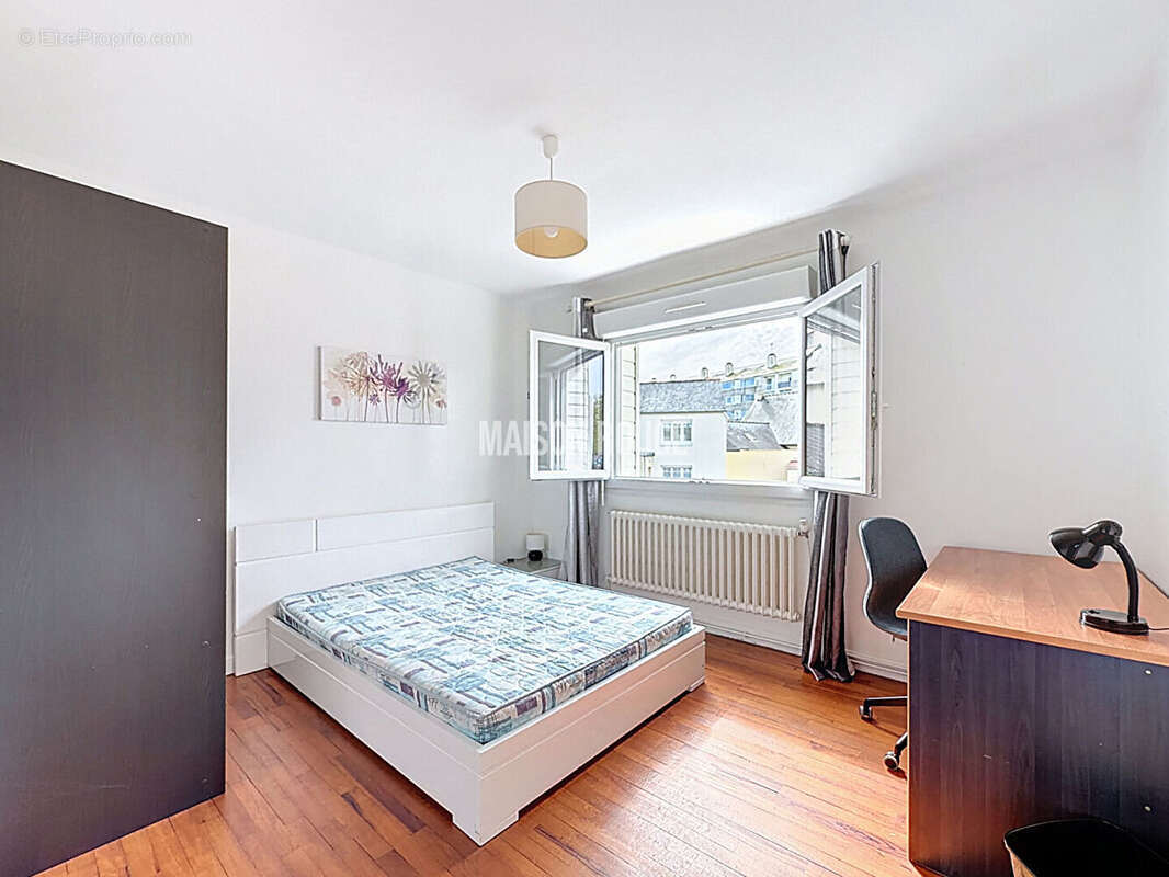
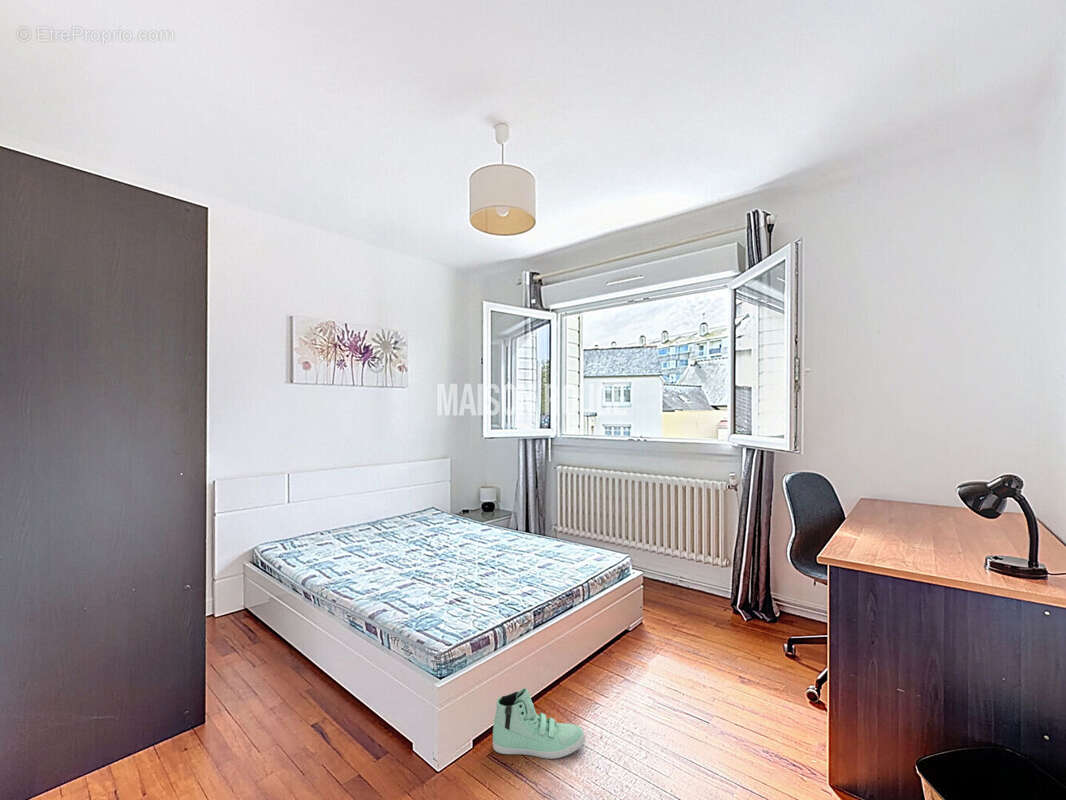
+ sneaker (539, 718)
